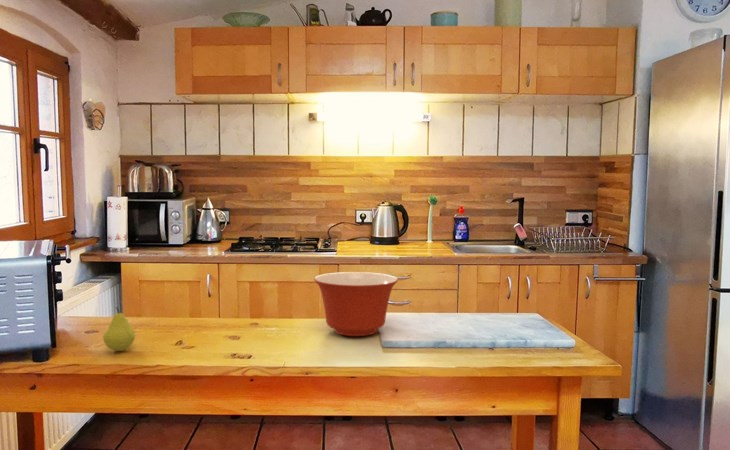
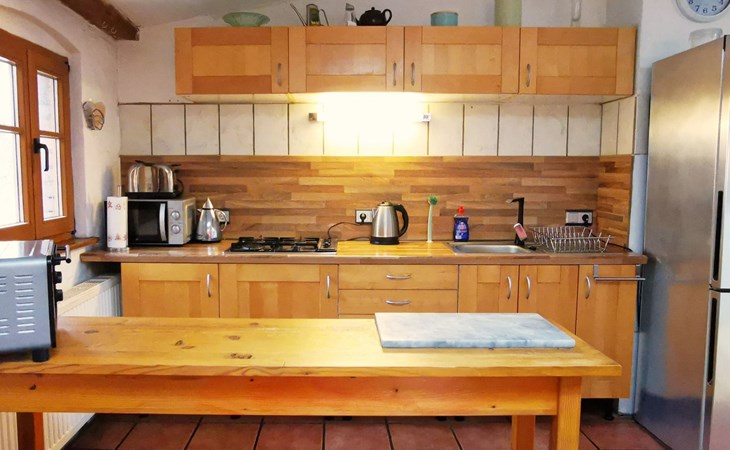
- fruit (119, 328)
- mixing bowl (355, 304)
